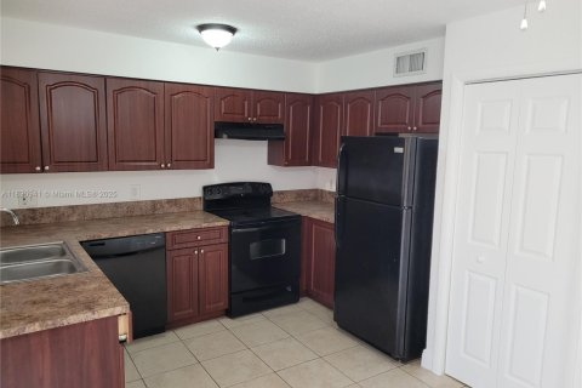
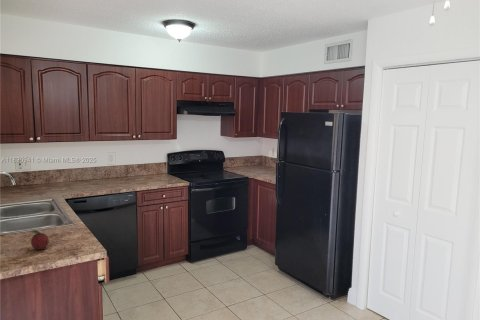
+ fruit (39, 239)
